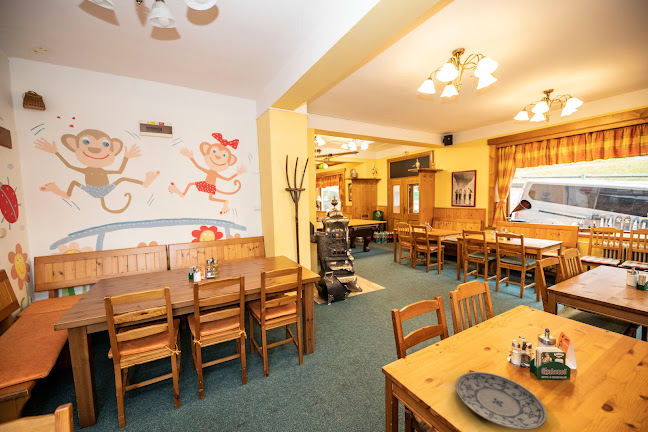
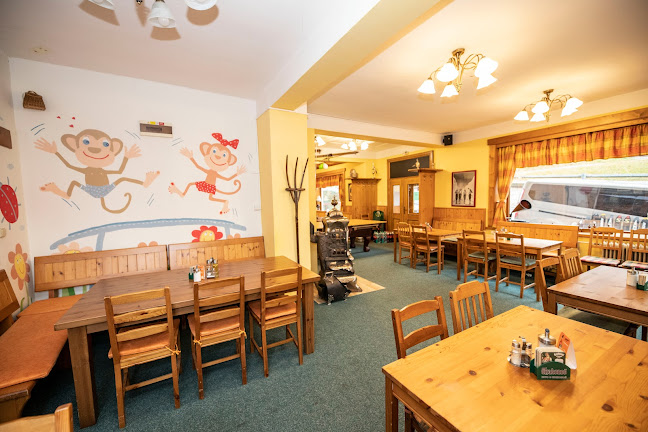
- plate (497, 400)
